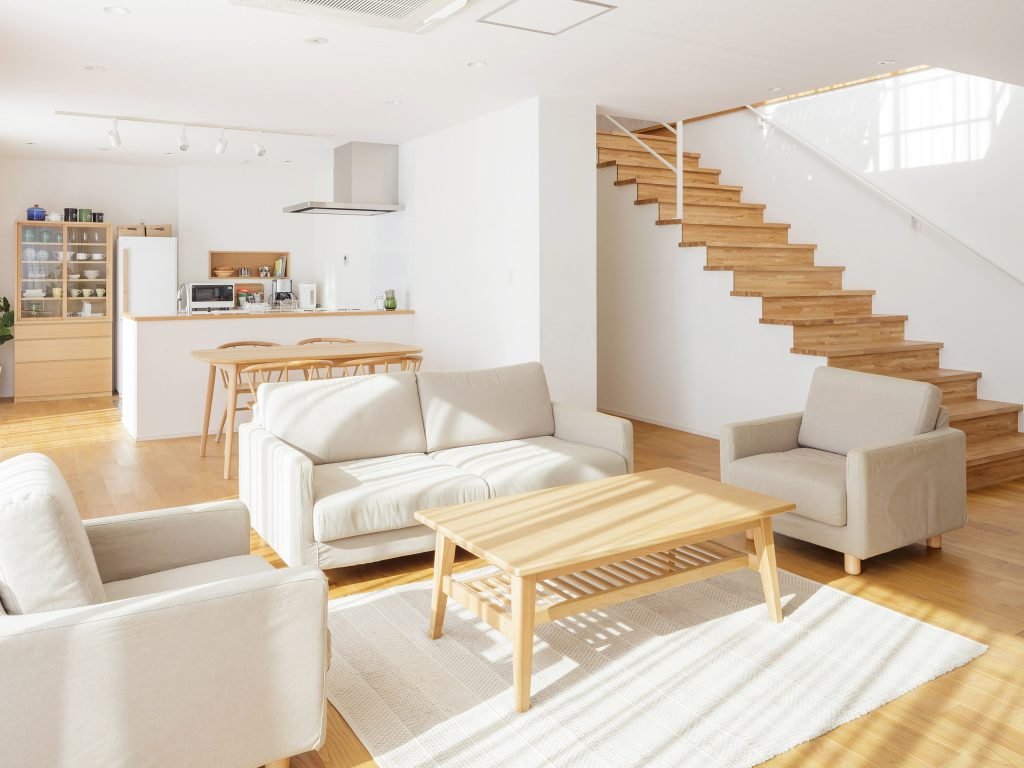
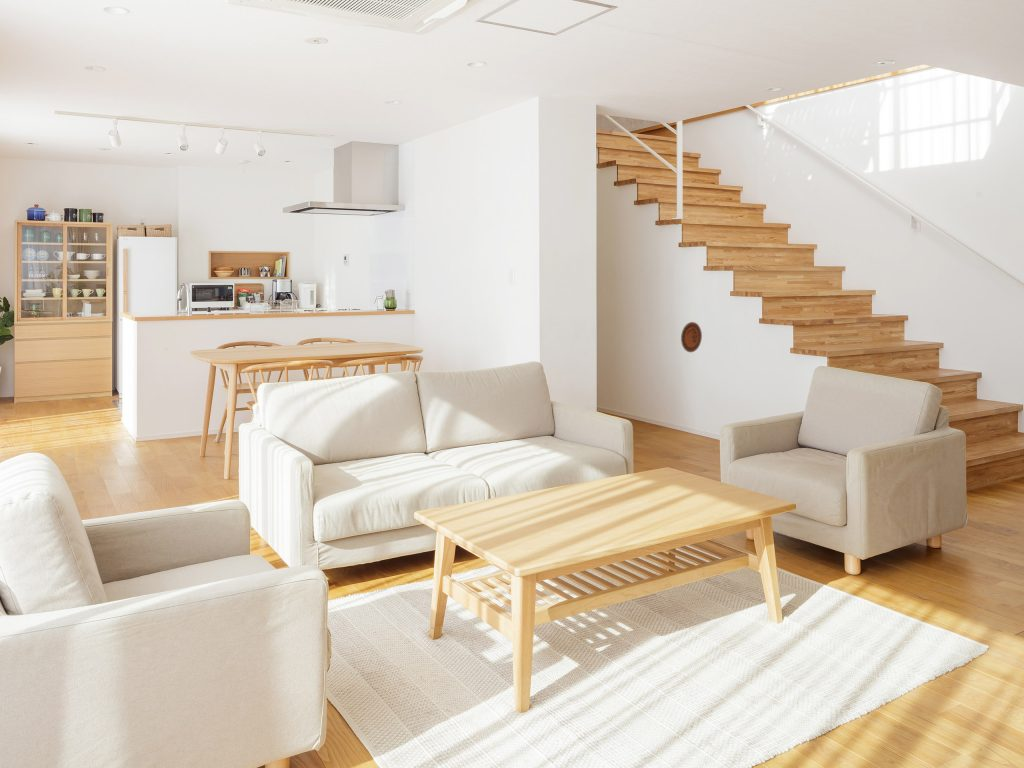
+ decorative plate (691, 337)
